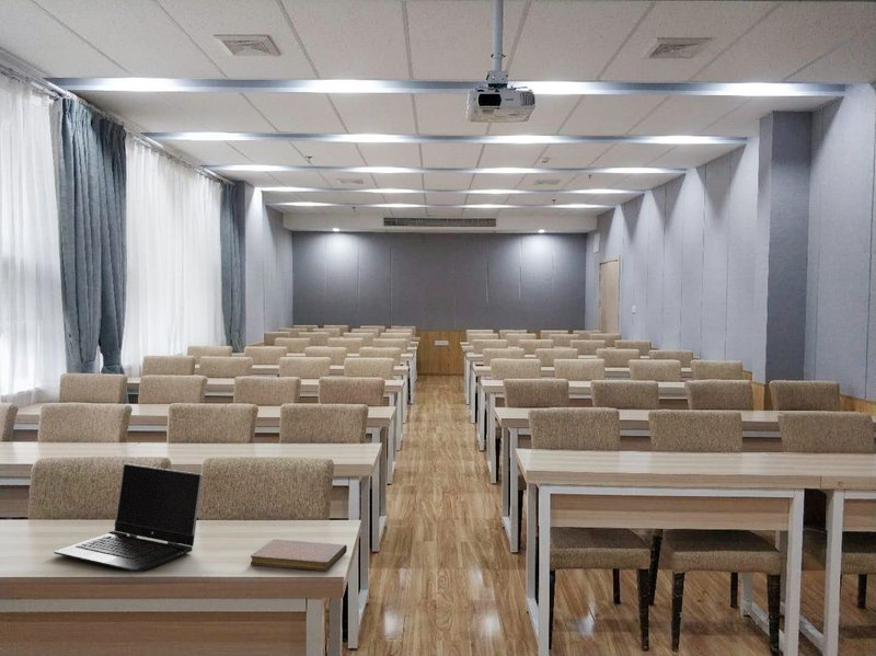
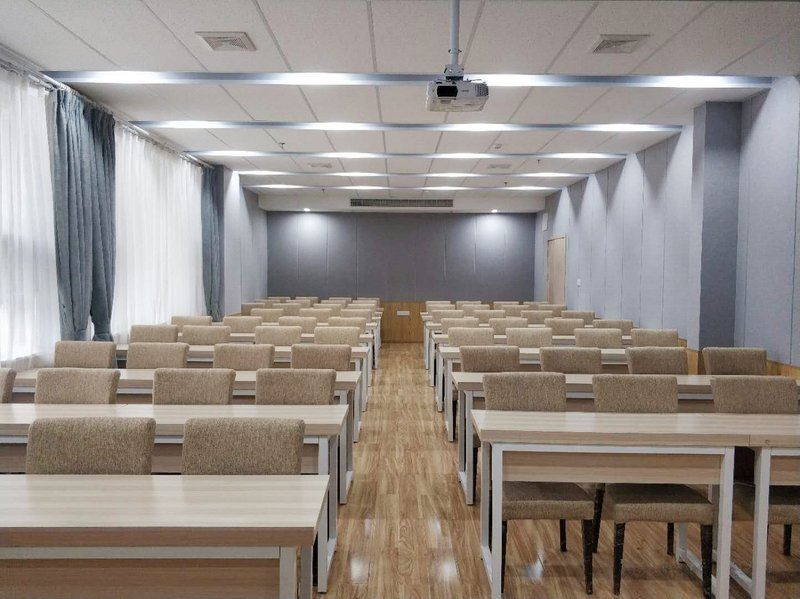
- laptop computer (129, 515)
- notebook (299, 553)
